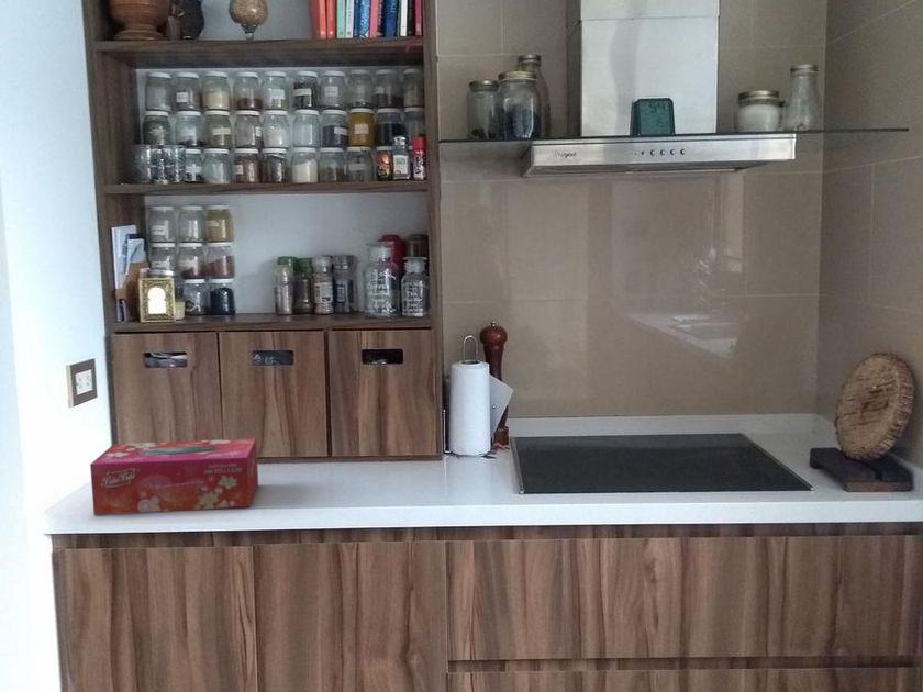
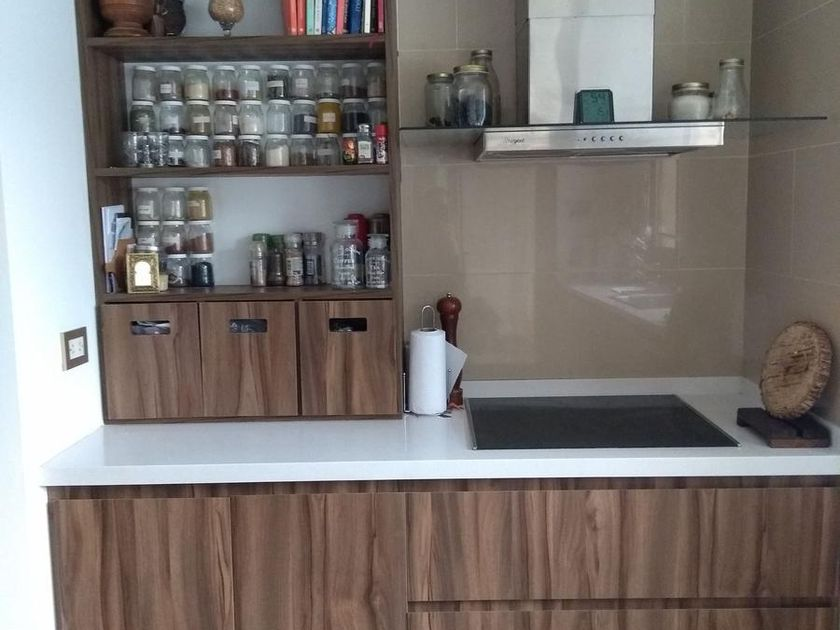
- tissue box (179, 475)
